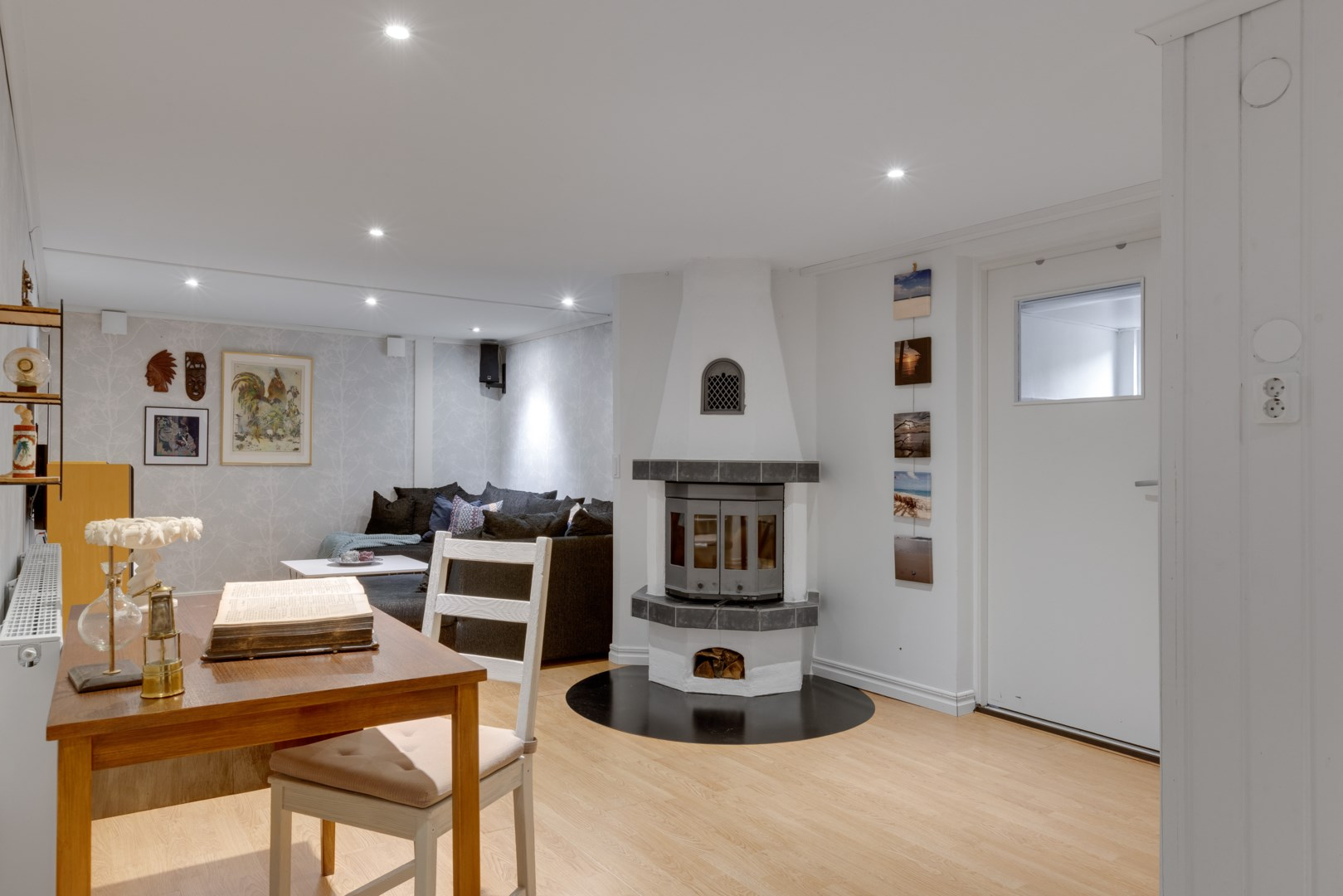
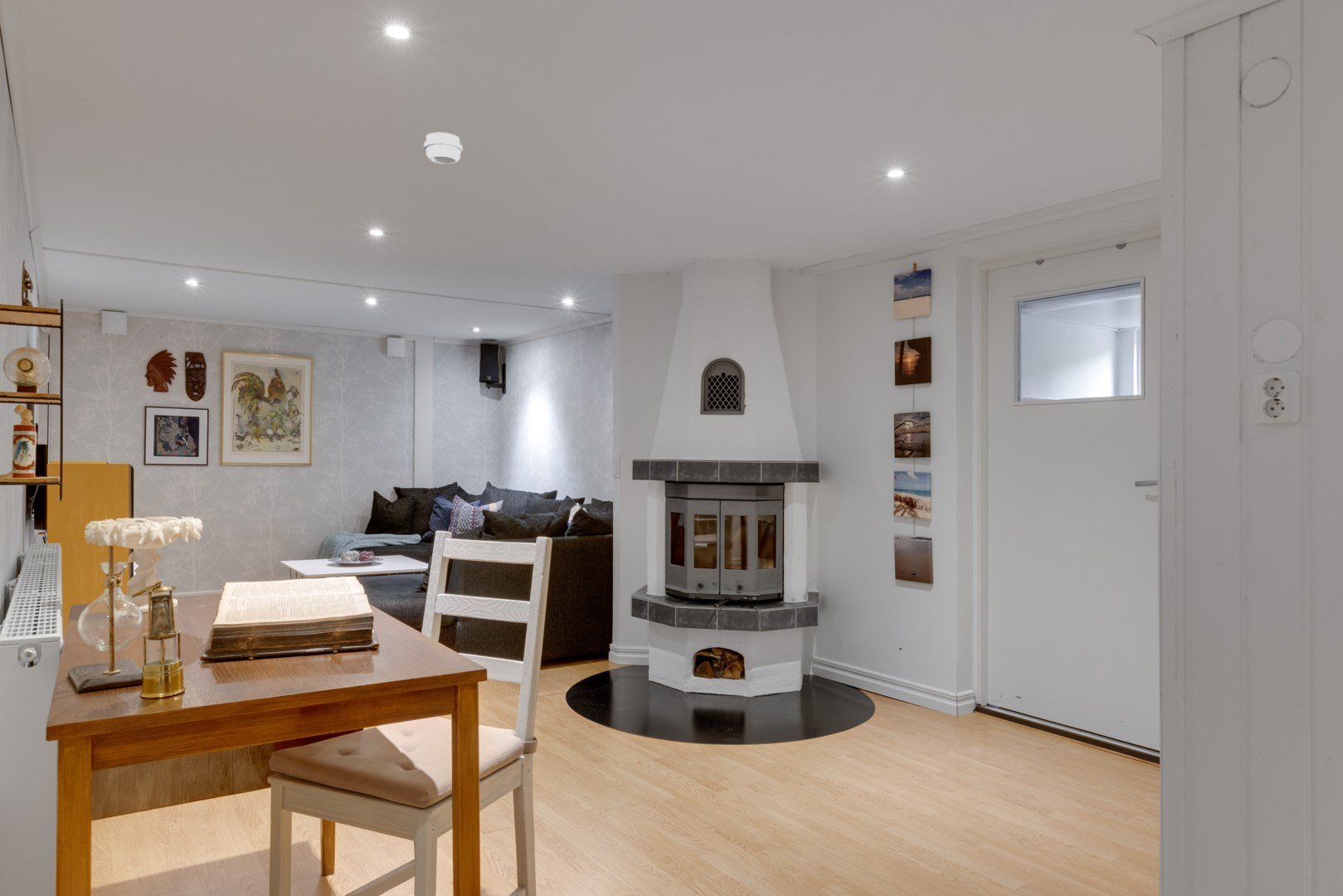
+ smoke detector (443, 149)
